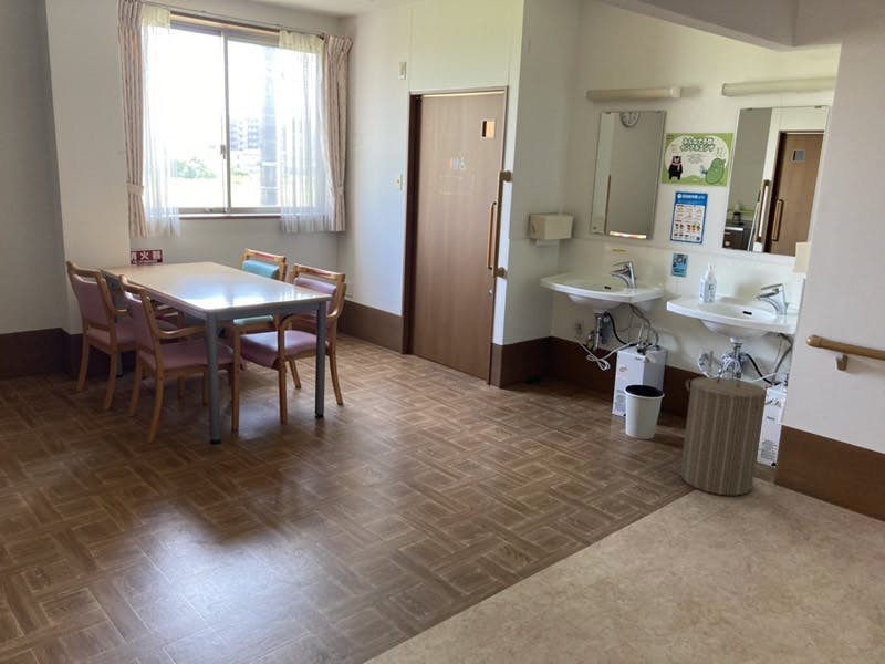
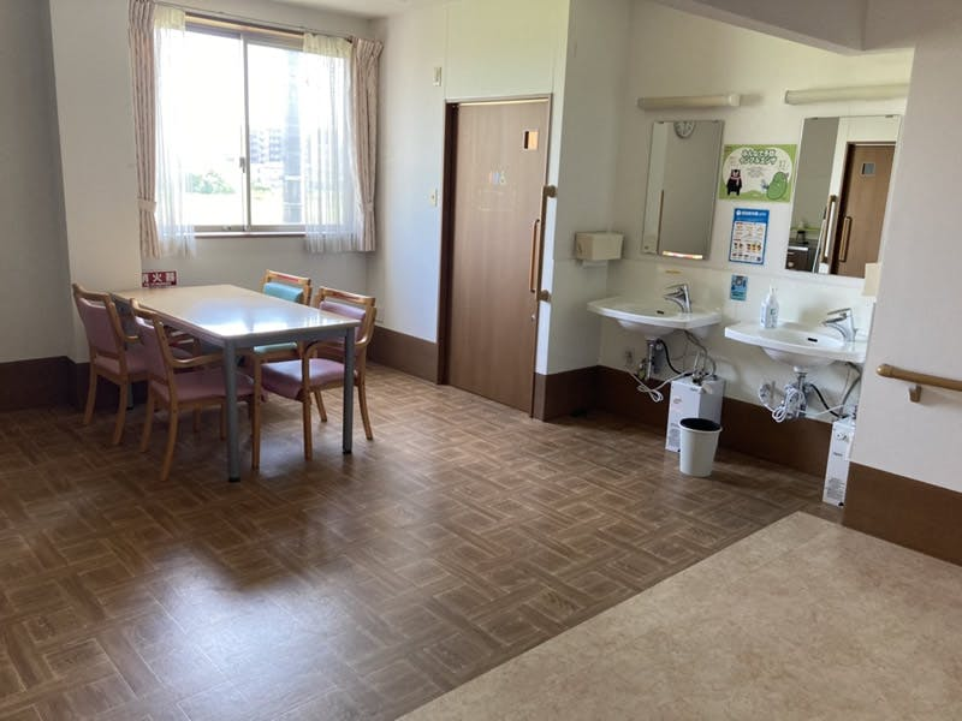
- laundry hamper (722, 426)
